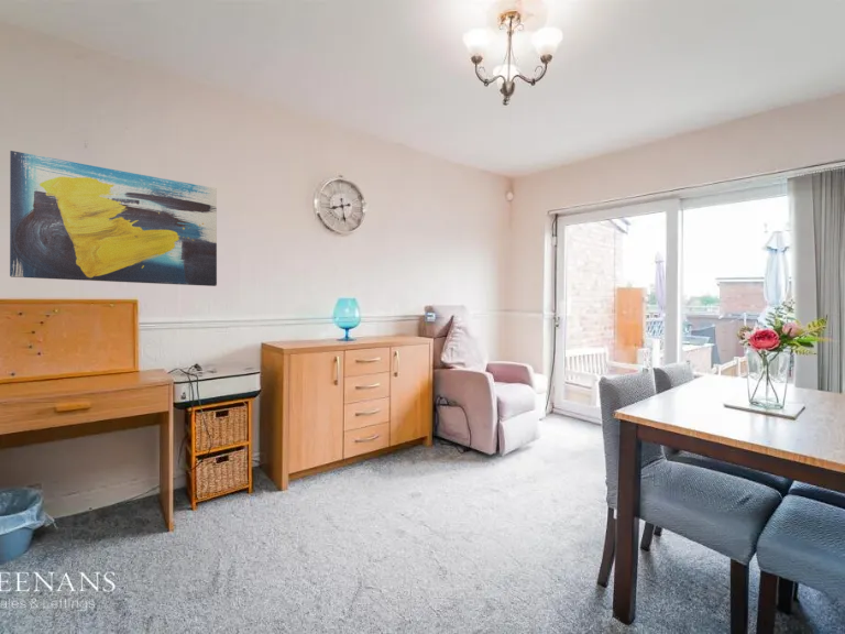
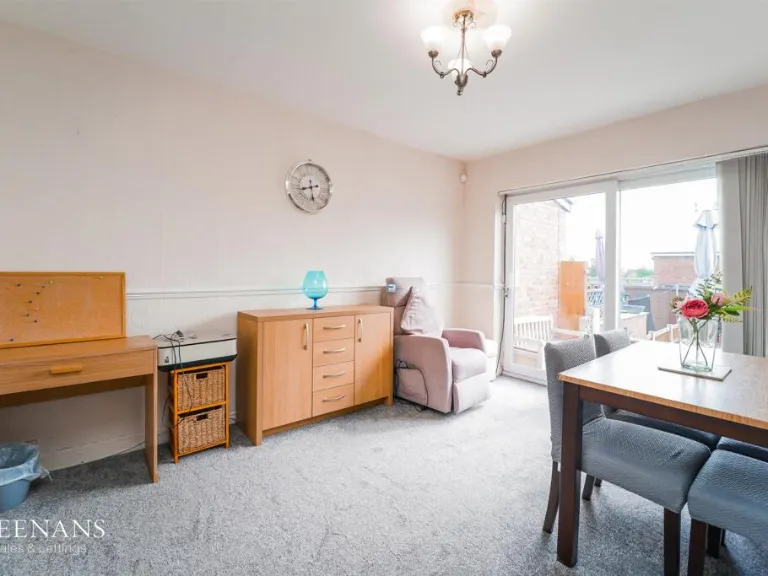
- wall art (125, 227)
